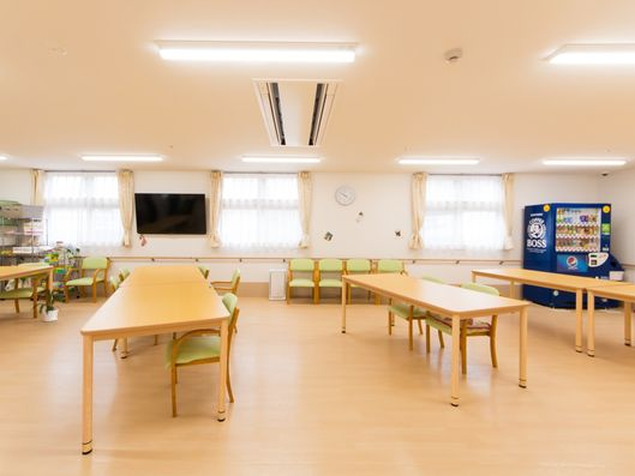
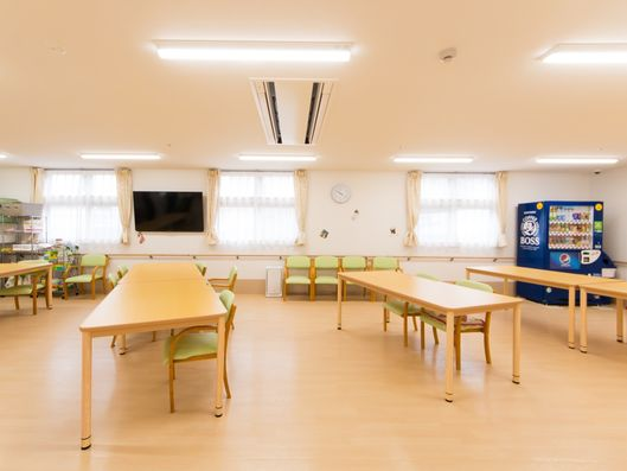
- house plant (50, 303)
